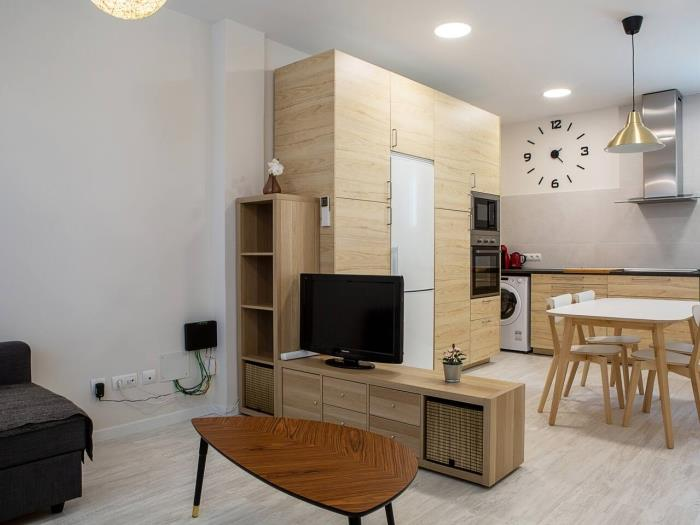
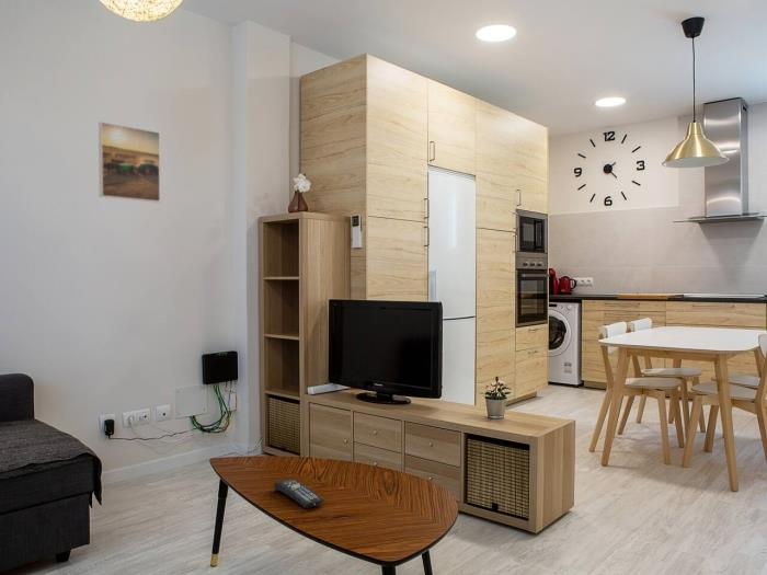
+ remote control (297, 492)
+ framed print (130, 163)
